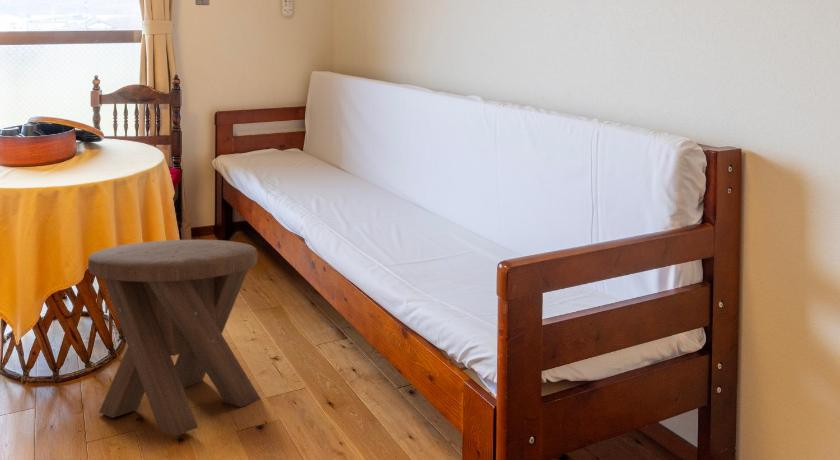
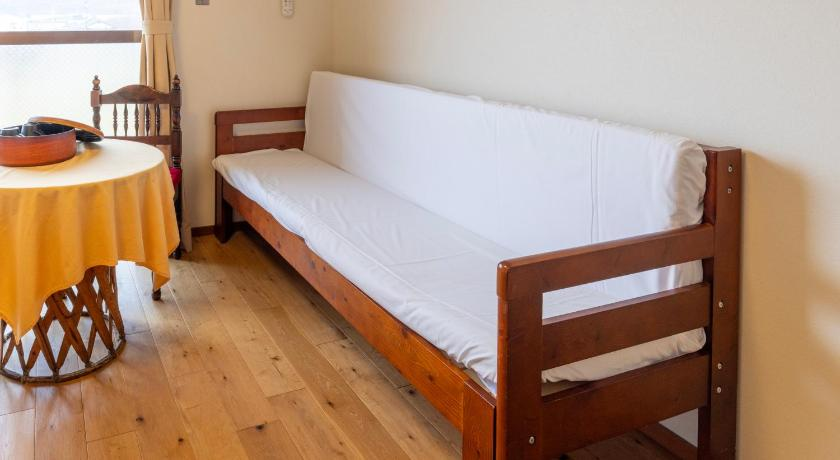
- music stool (178, 329)
